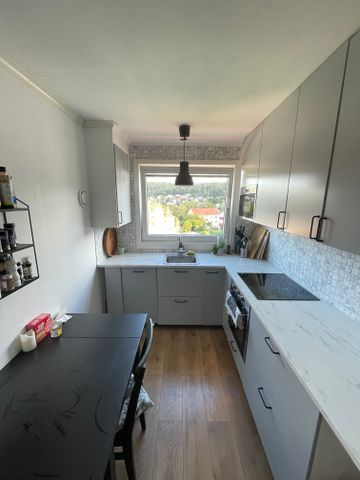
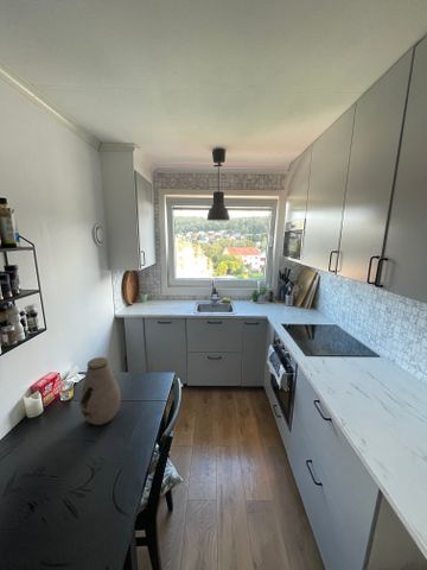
+ vase (100, 390)
